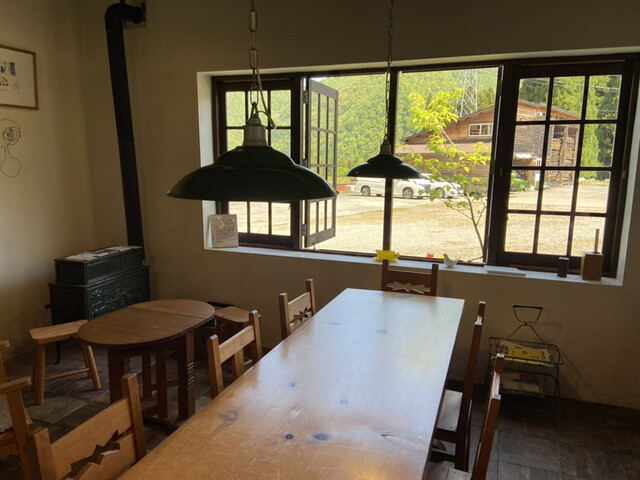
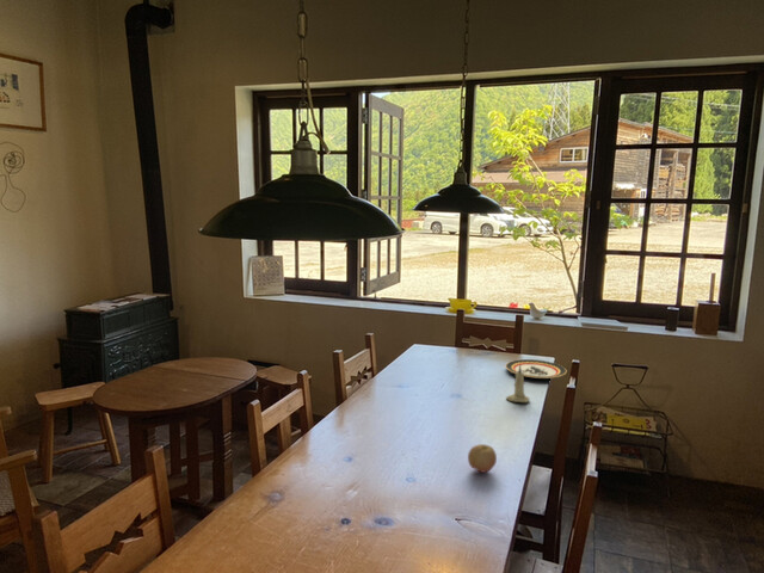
+ fruit (481, 458)
+ plate (535, 370)
+ candle (518, 382)
